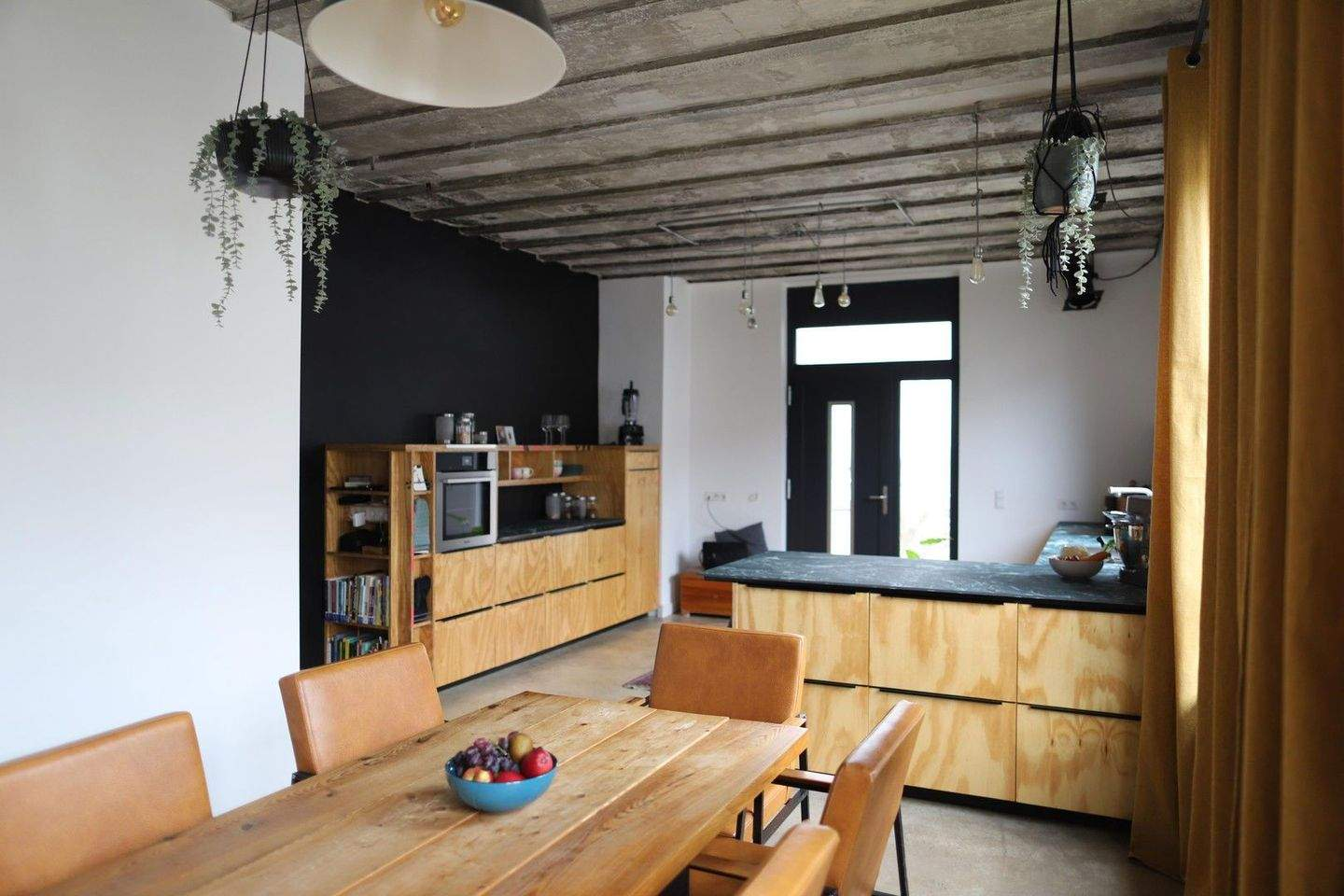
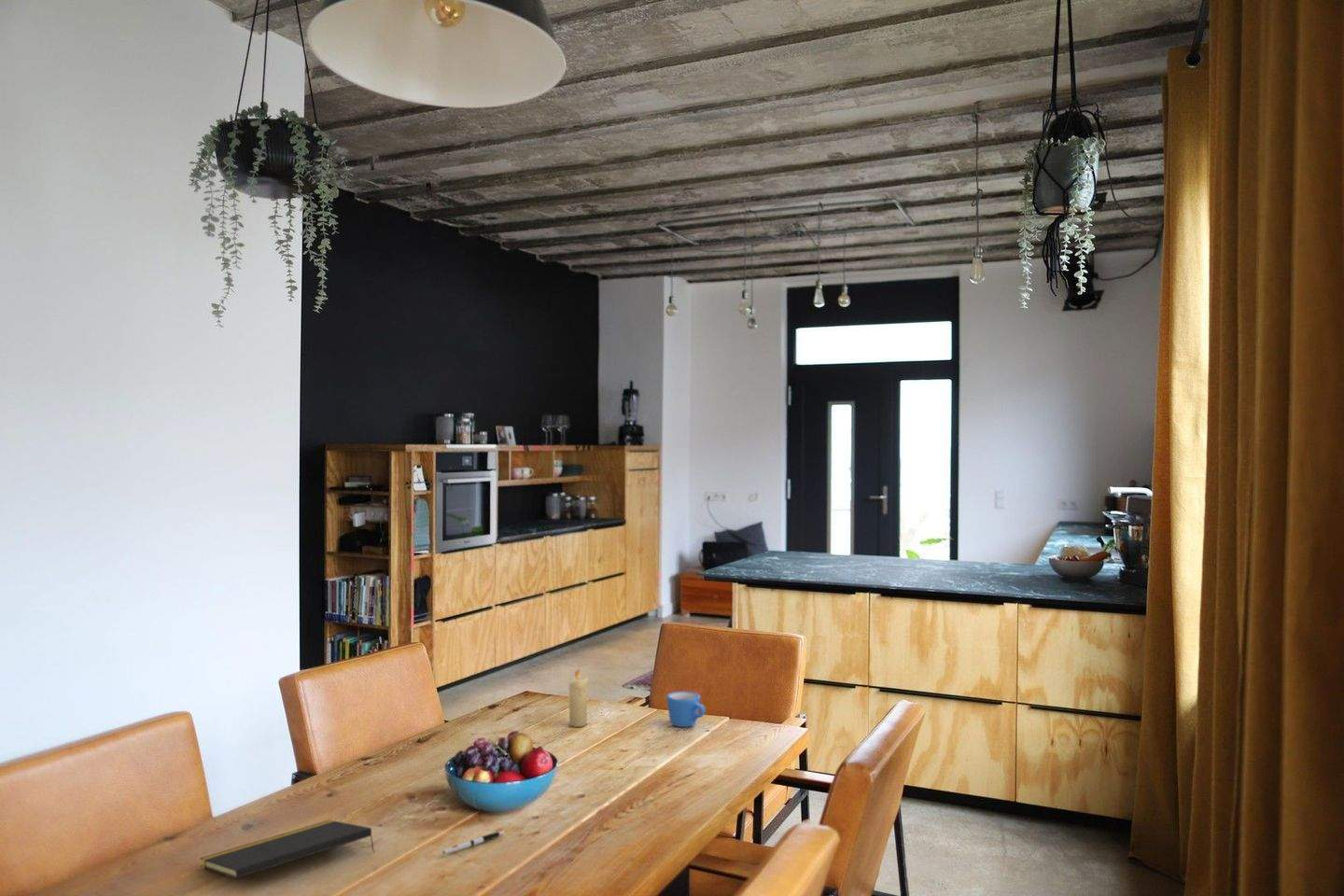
+ mug (687, 710)
+ notepad (287, 847)
+ candle (578, 696)
+ pen (475, 841)
